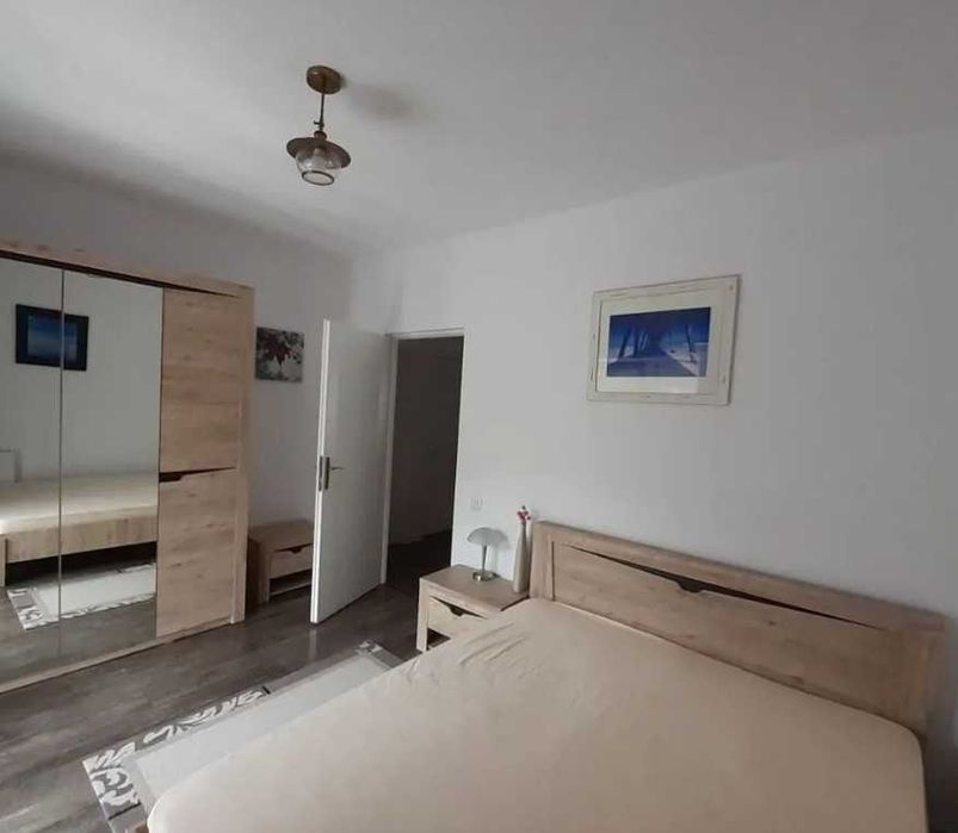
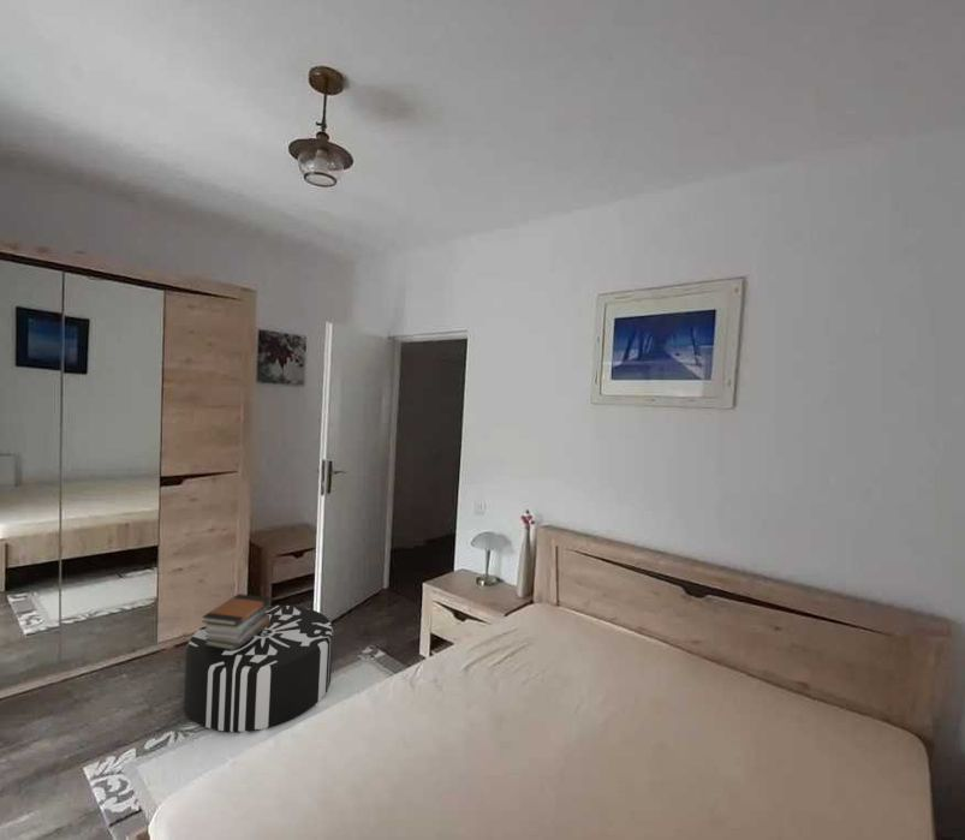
+ book stack (237, 620)
+ pouf (262, 661)
